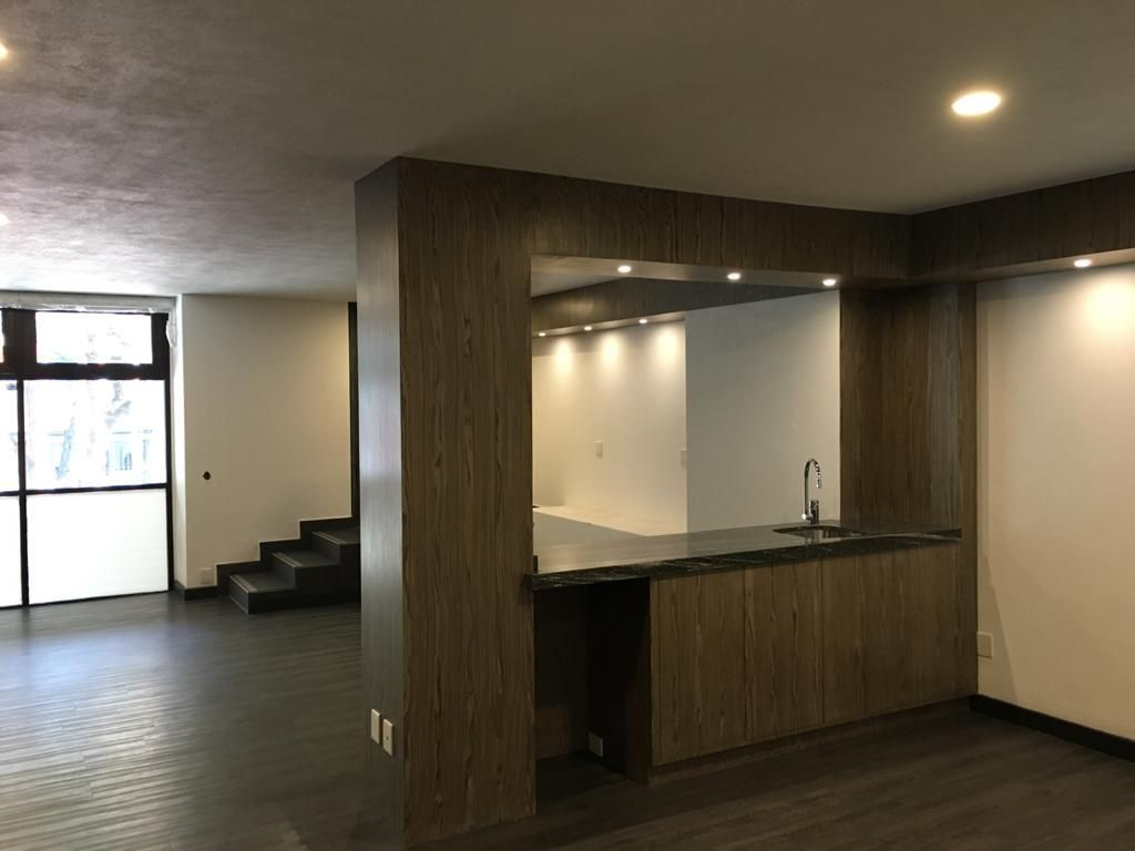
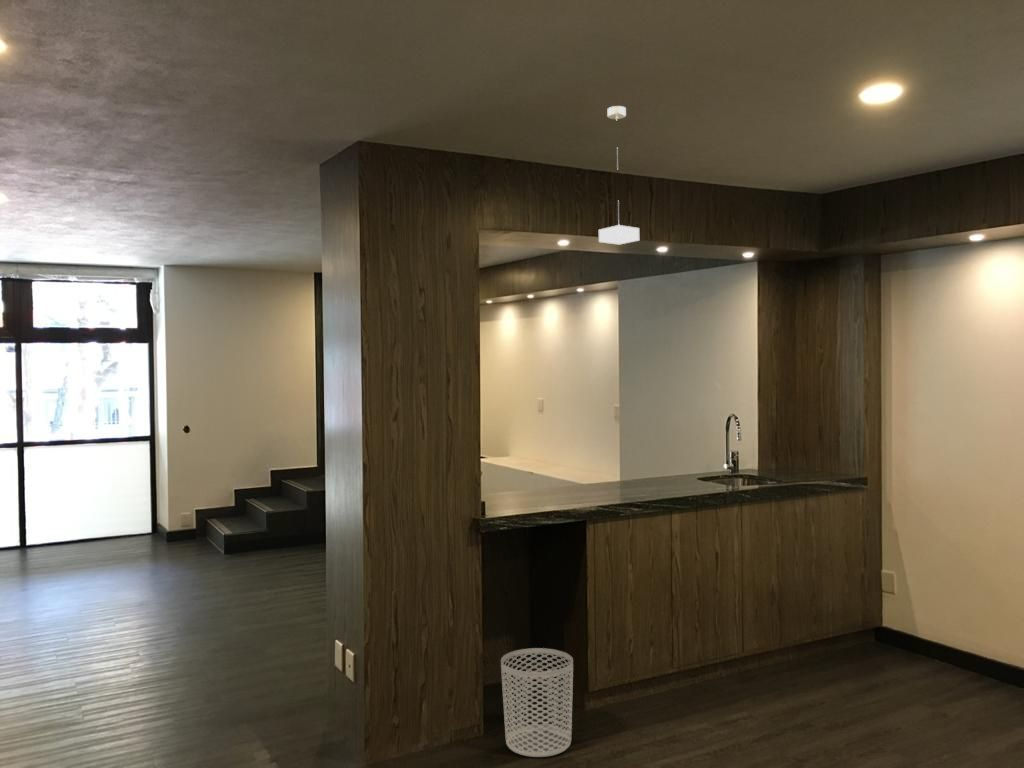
+ pendant lamp (617, 167)
+ waste bin (537, 701)
